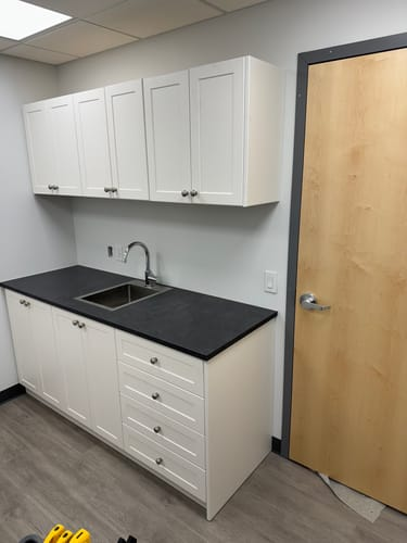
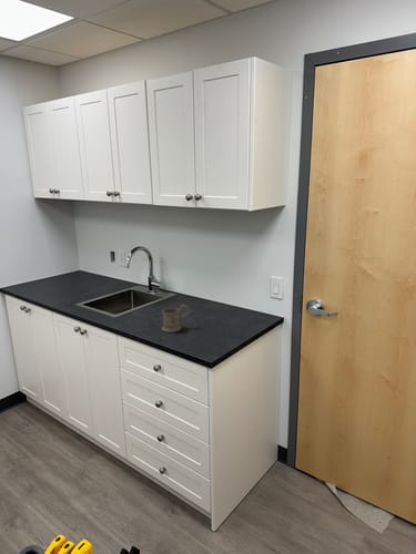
+ mug (175, 316)
